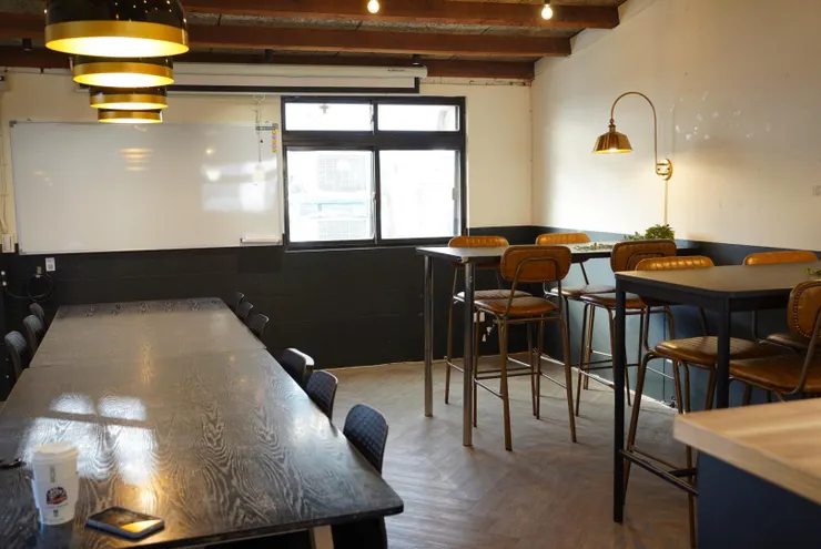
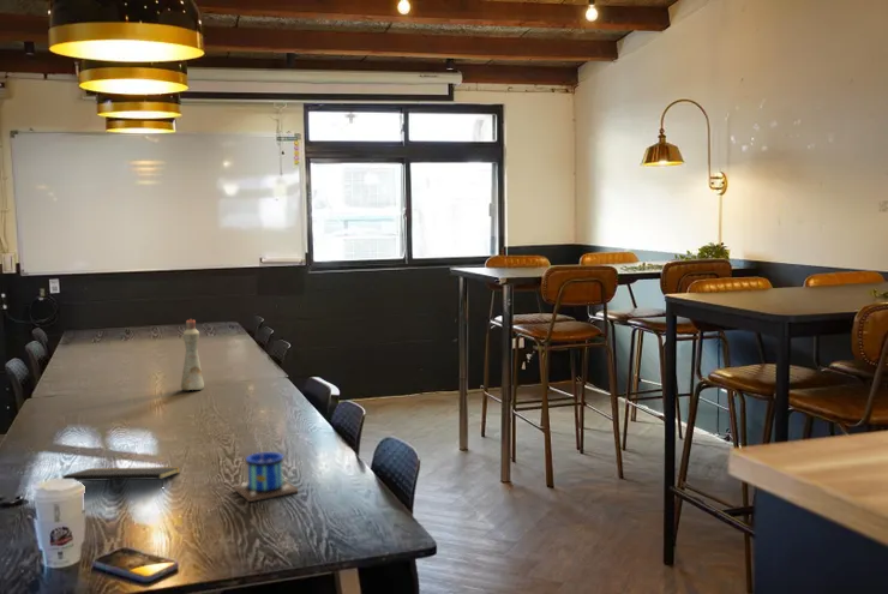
+ bottle (191, 354)
+ mug (265, 454)
+ notepad (124, 473)
